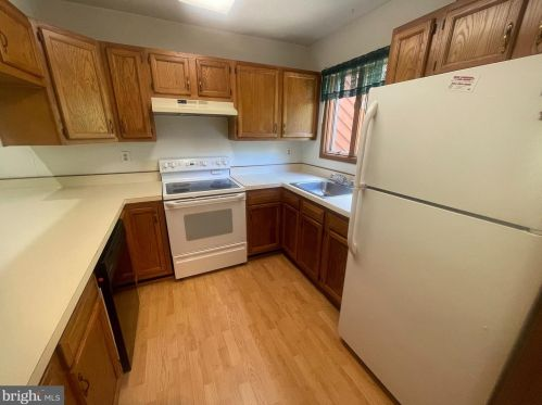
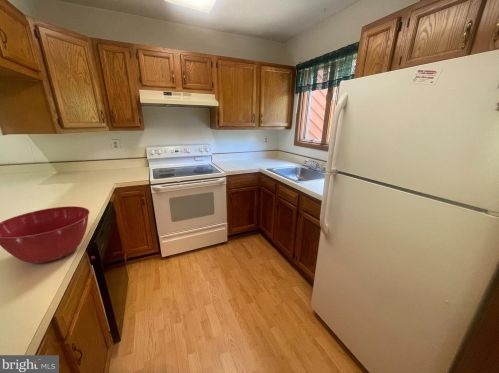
+ mixing bowl (49, 236)
